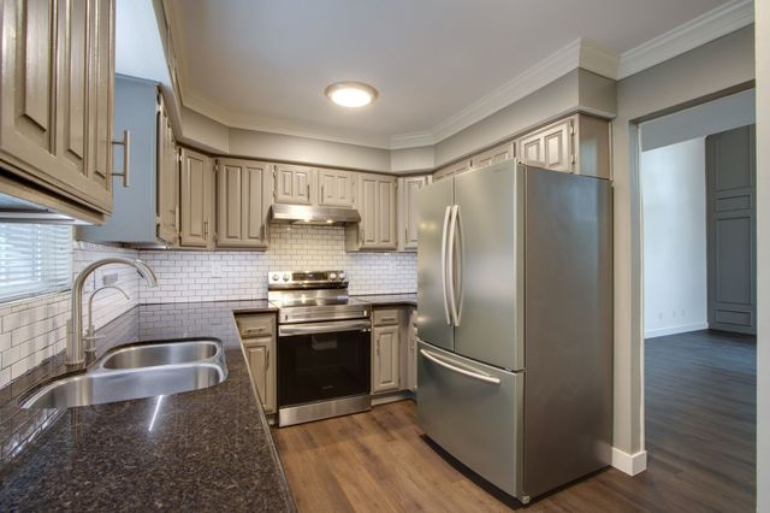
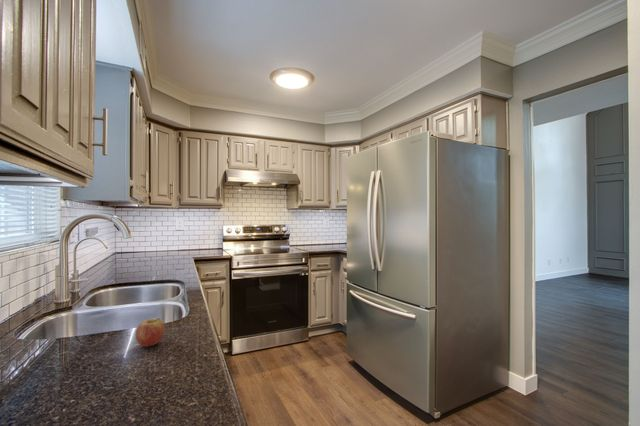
+ fruit (150, 331)
